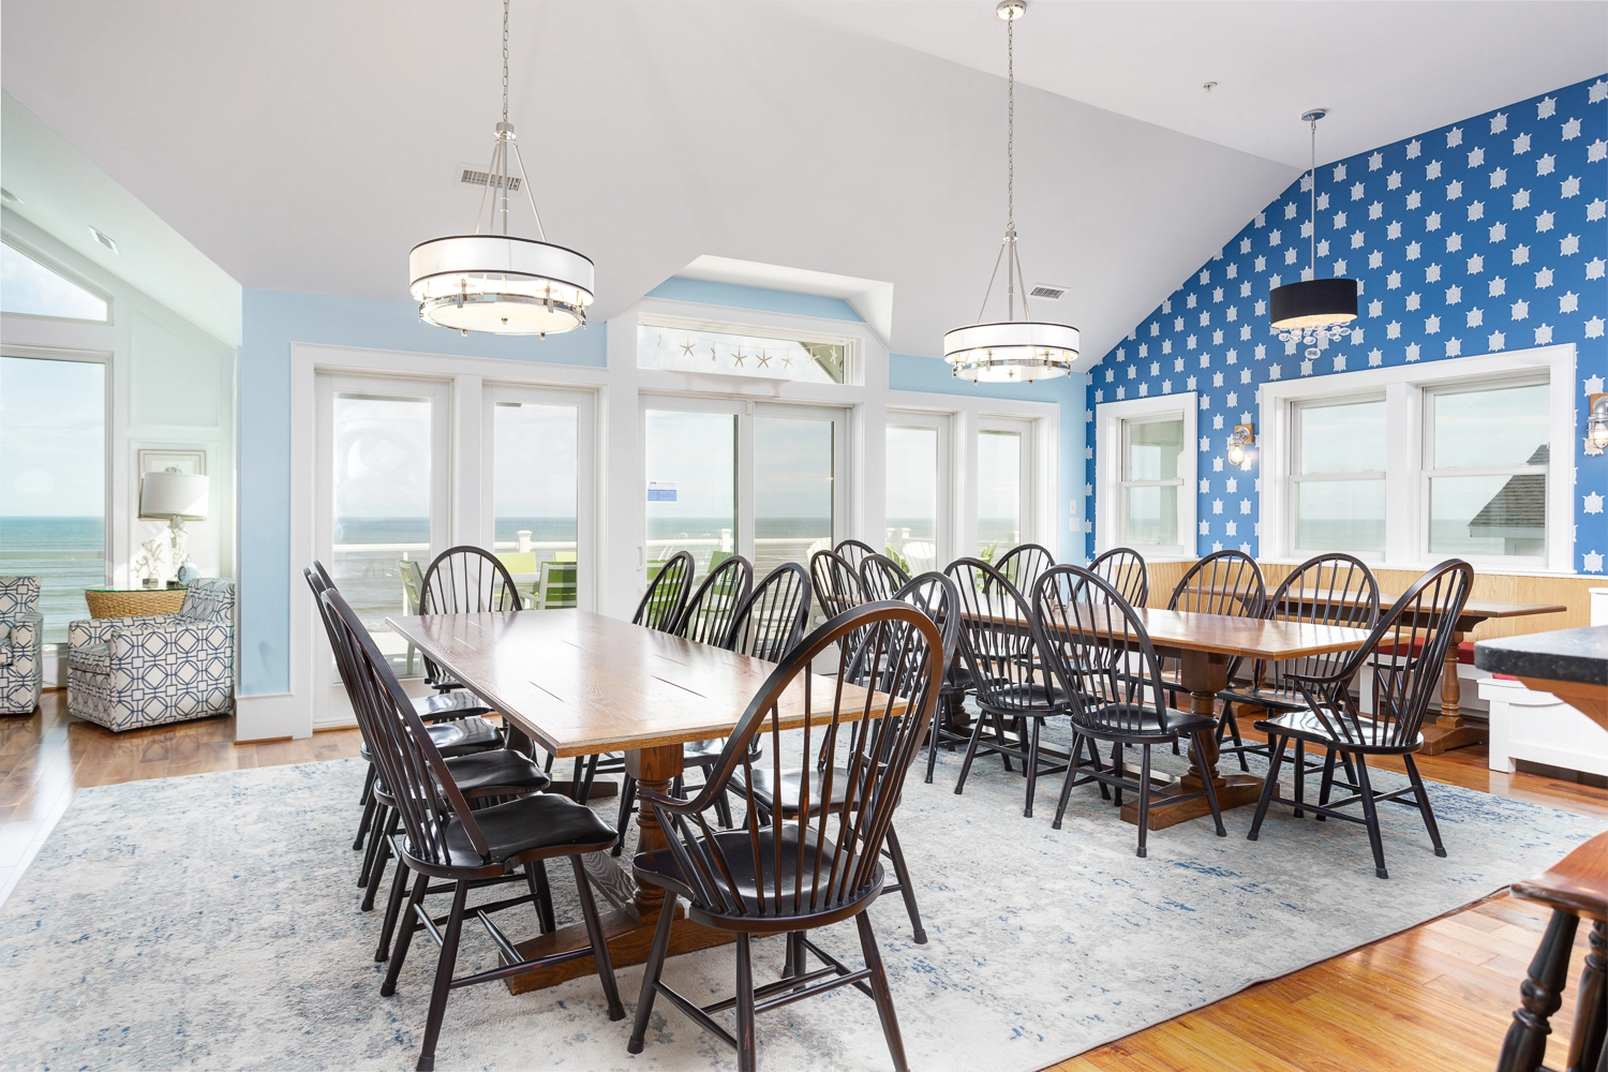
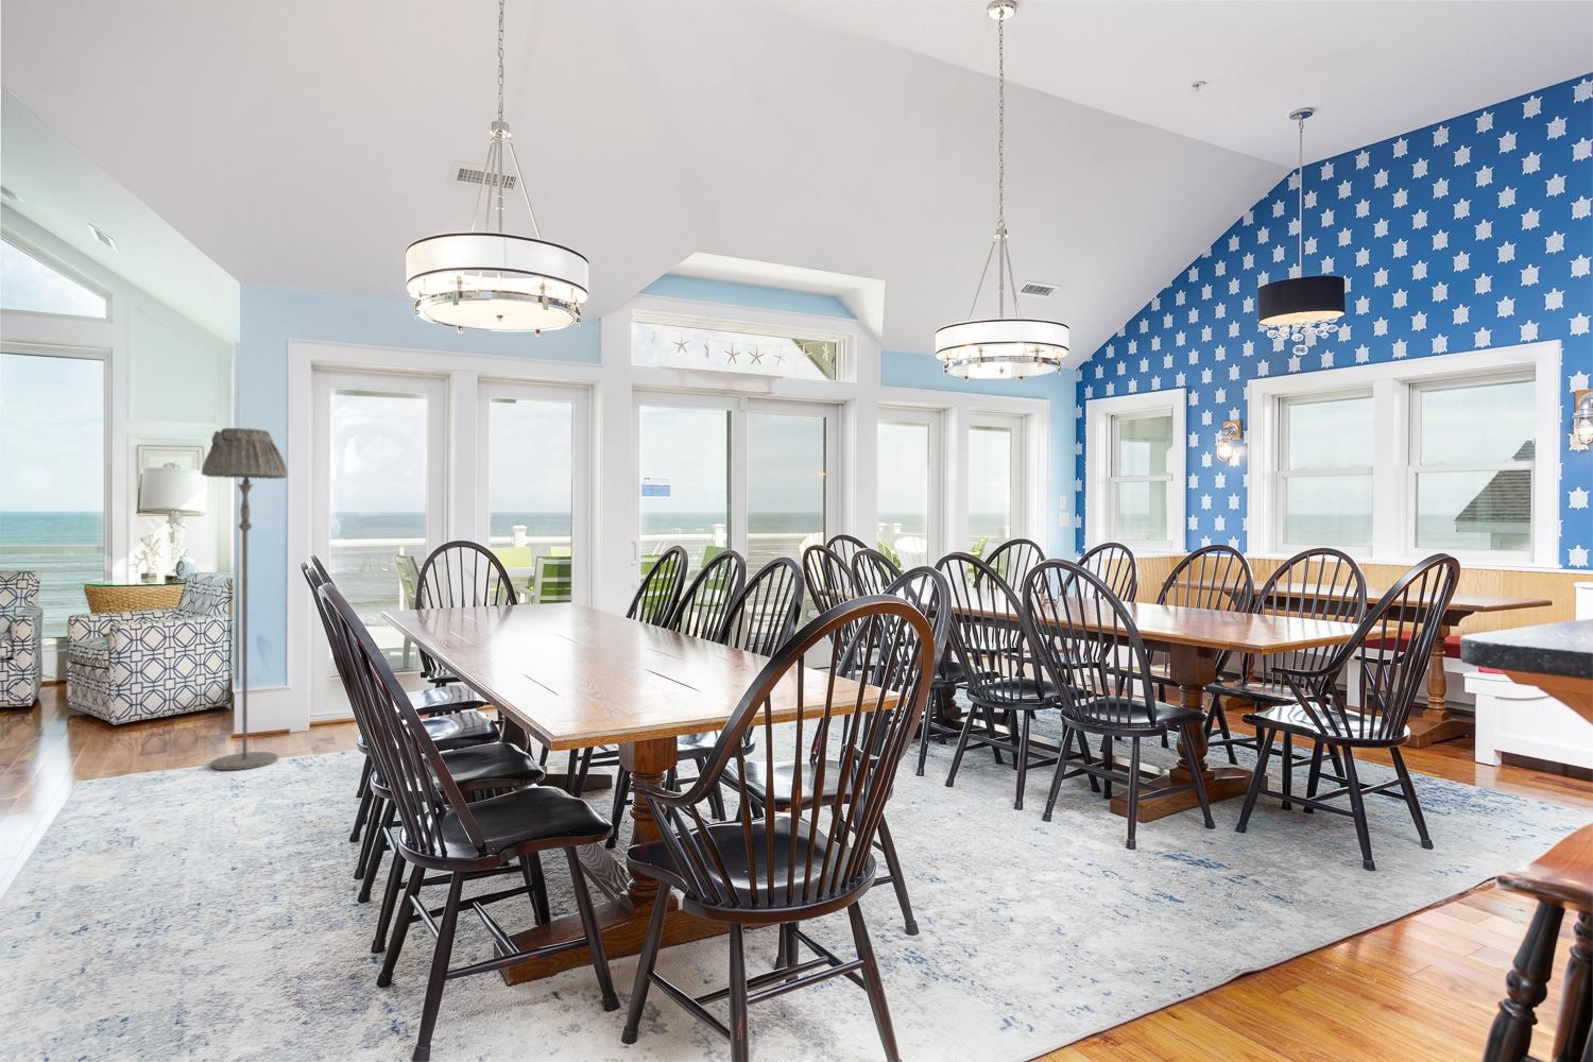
+ floor lamp (244, 596)
